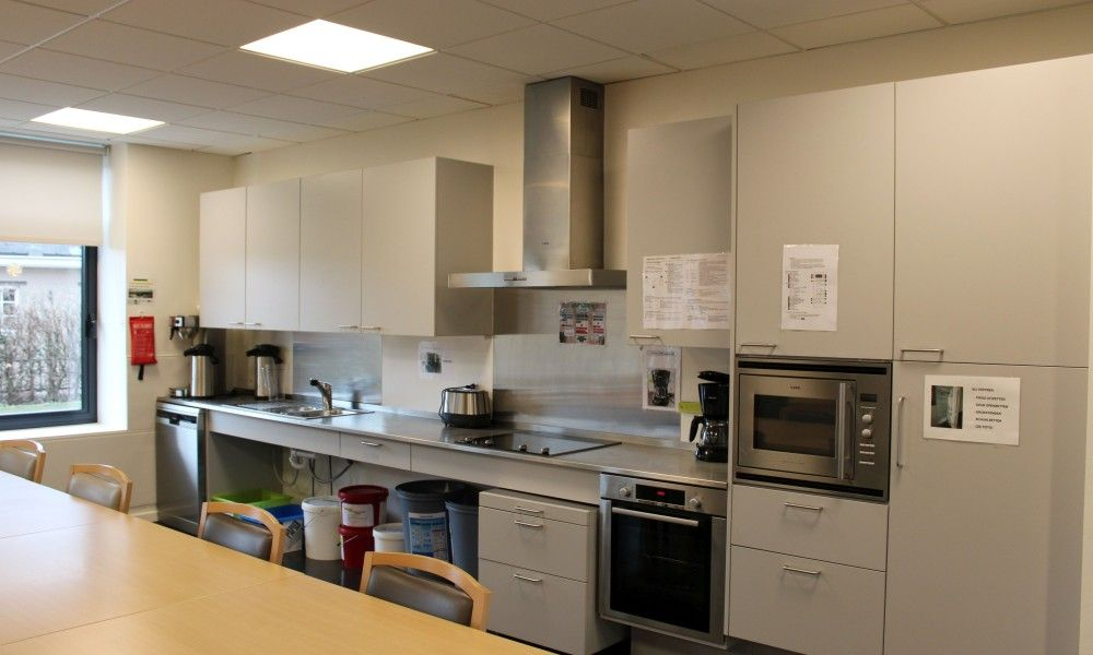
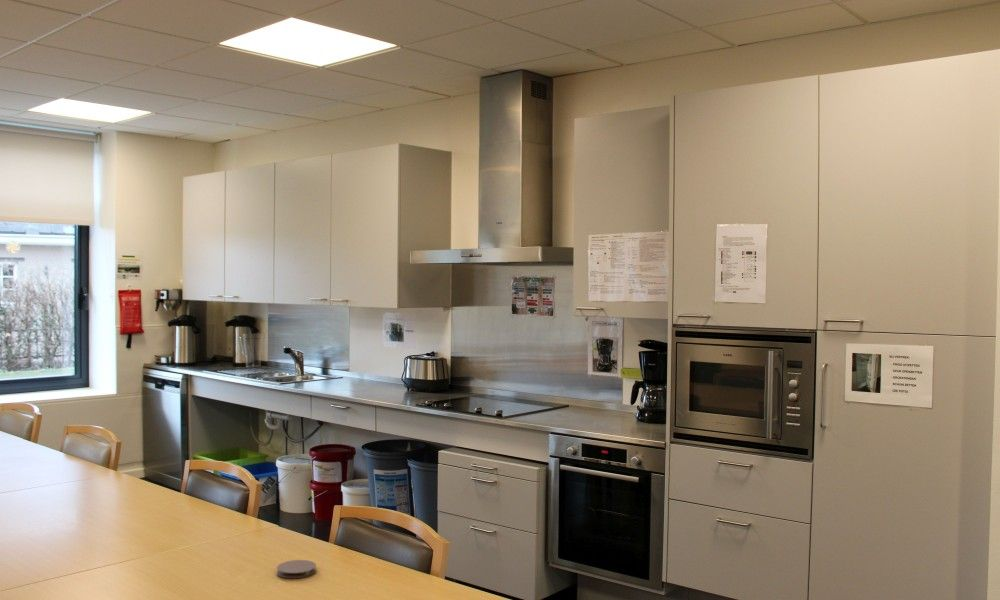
+ coaster (296, 568)
